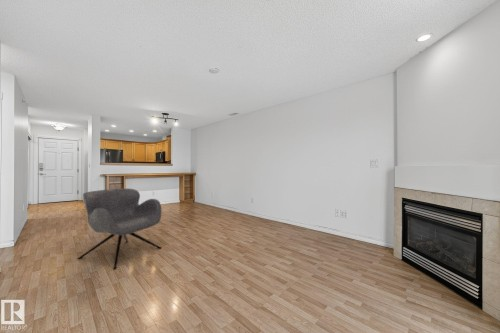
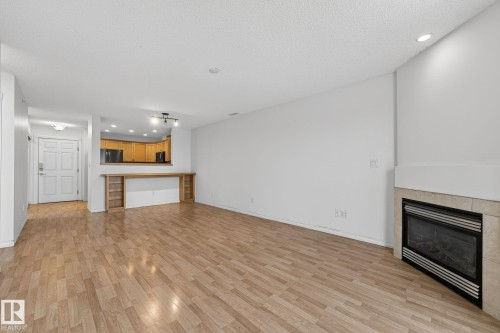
- armchair (122, 221)
